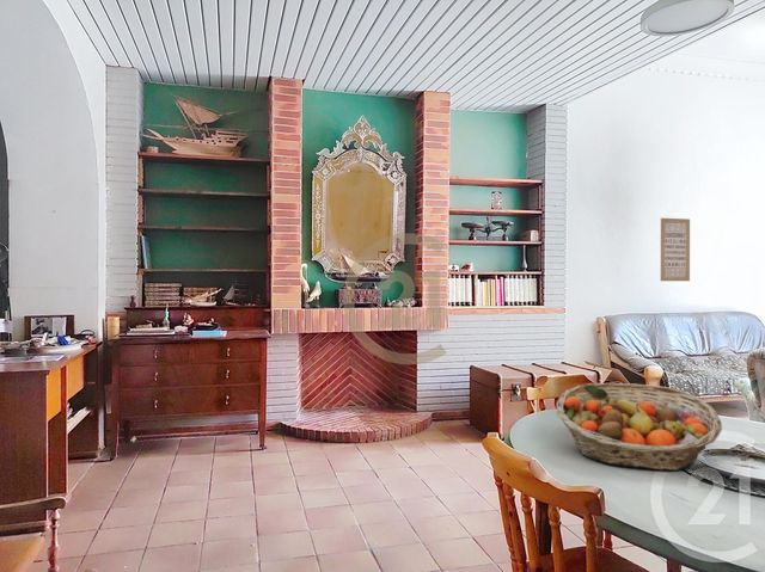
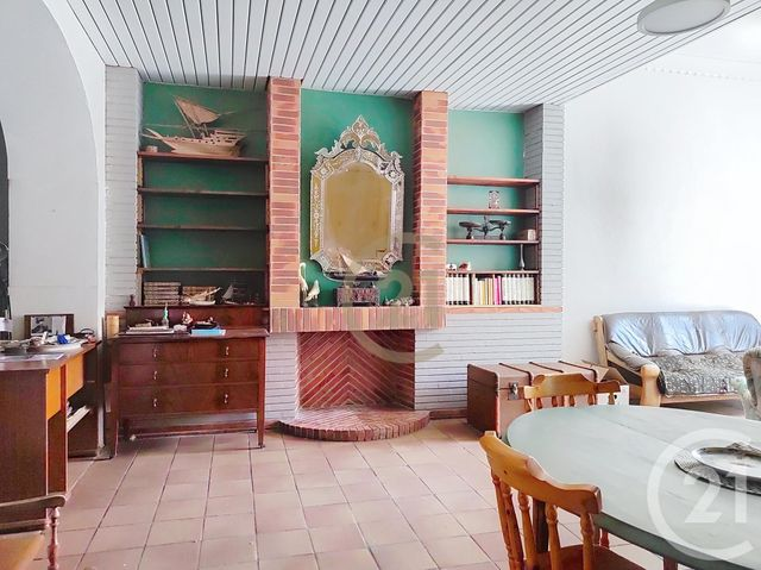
- wall art (674, 250)
- fruit basket (634, 423)
